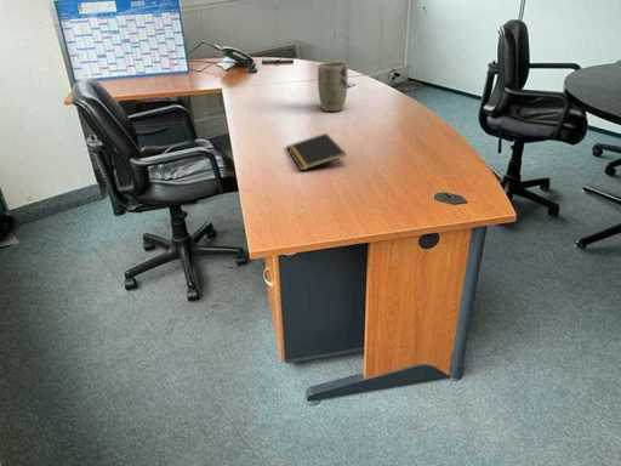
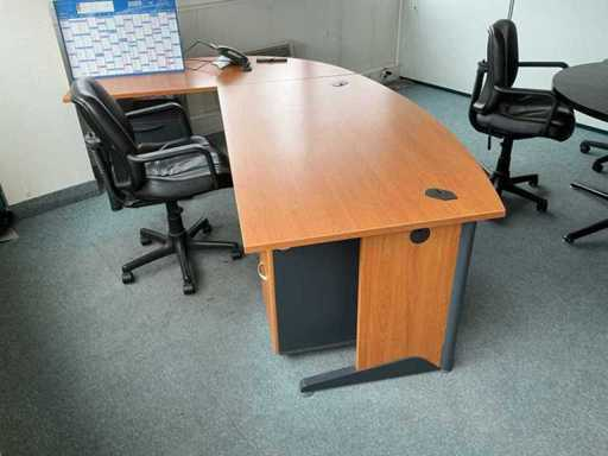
- notepad (314, 150)
- plant pot (332, 86)
